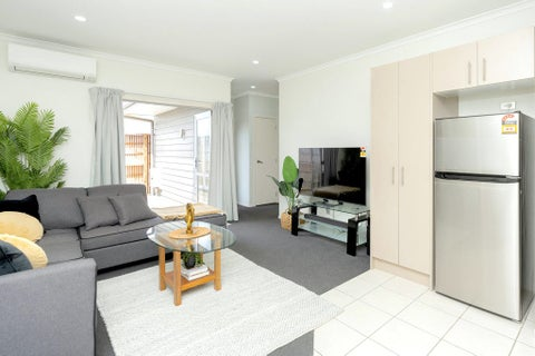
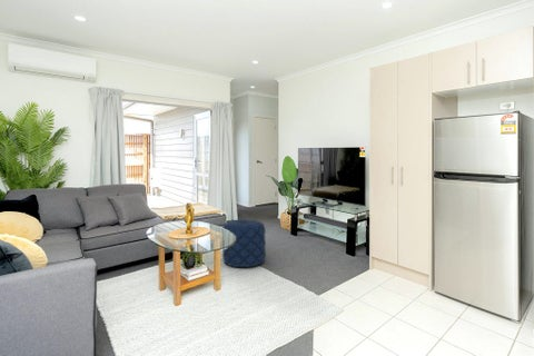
+ pouf (244, 240)
